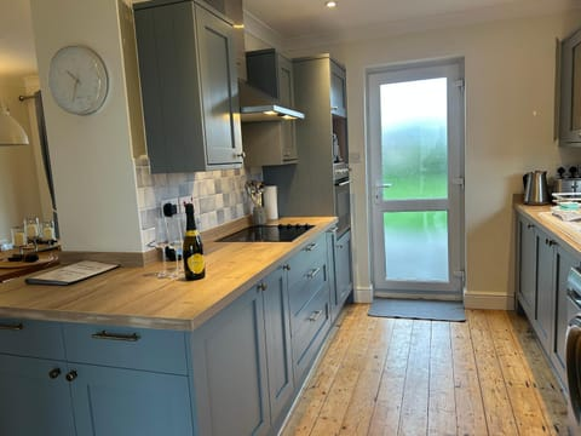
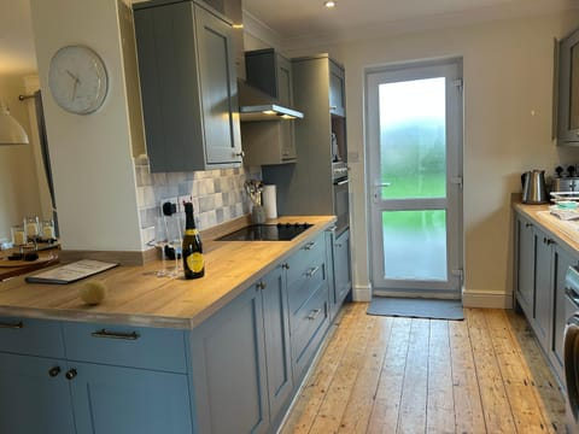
+ fruit (93, 292)
